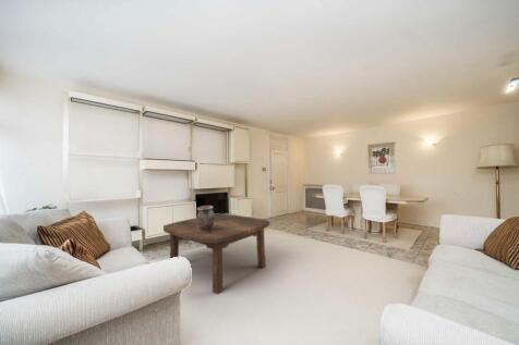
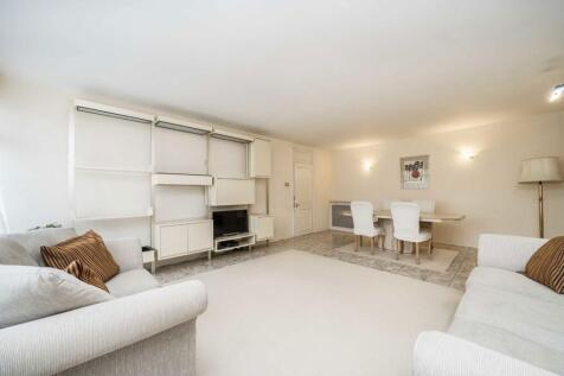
- coffee table (218, 245)
- ceramic pot (205, 219)
